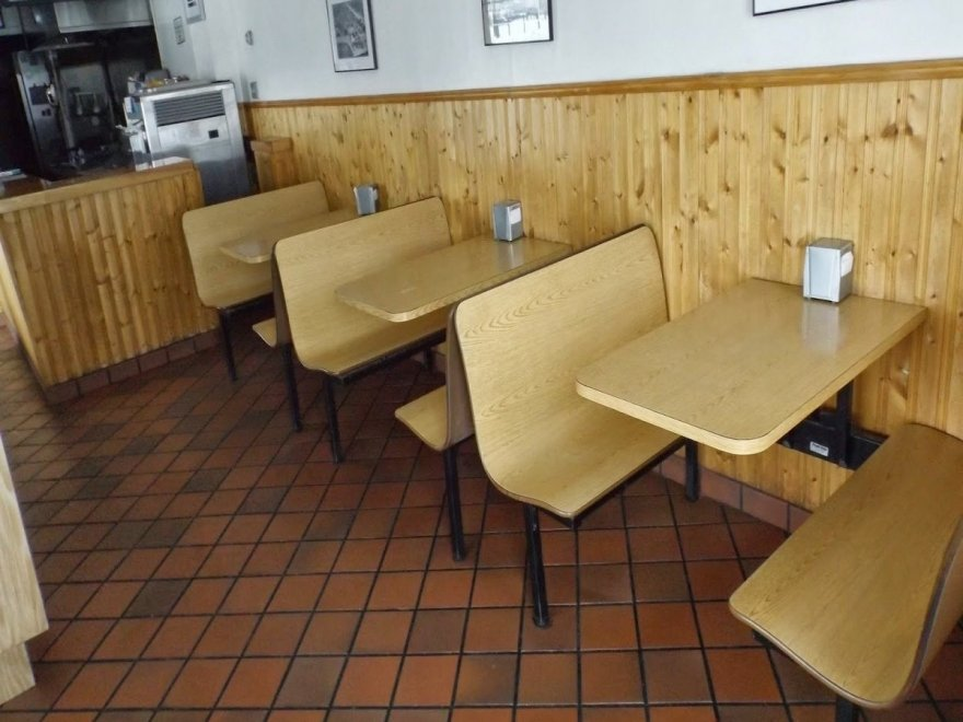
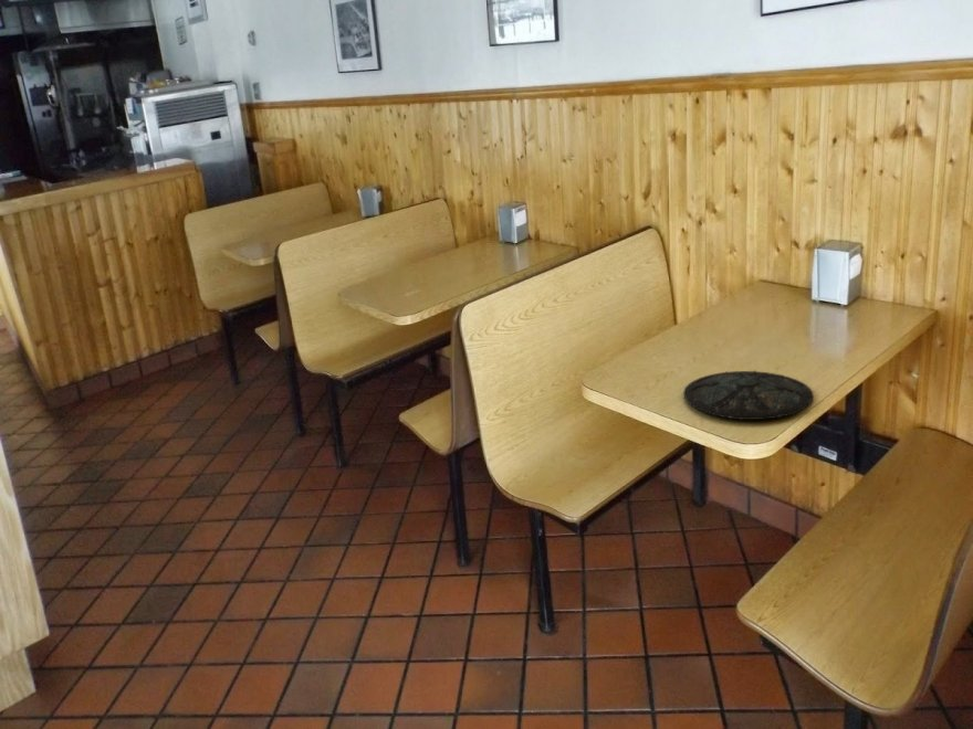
+ plate (746, 387)
